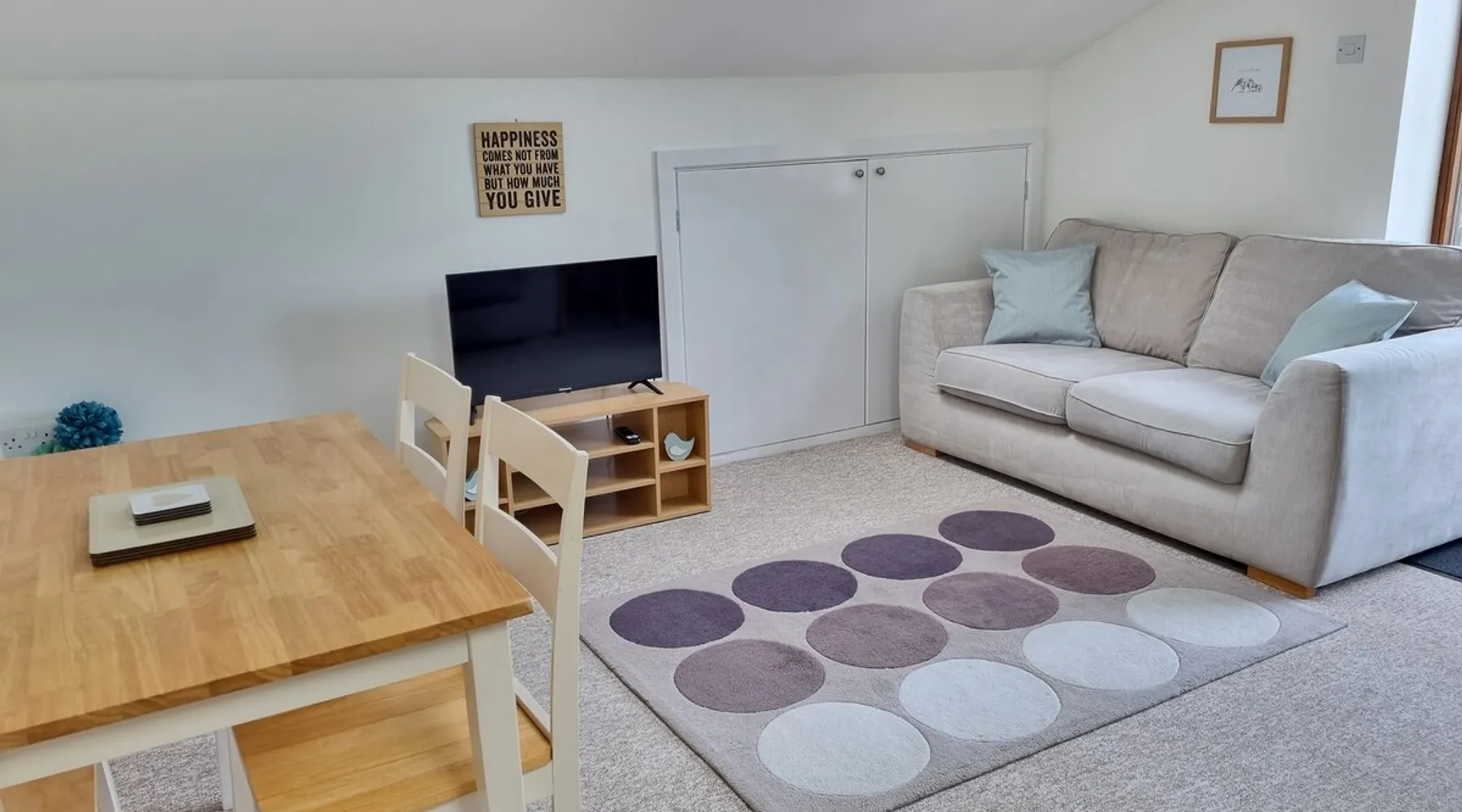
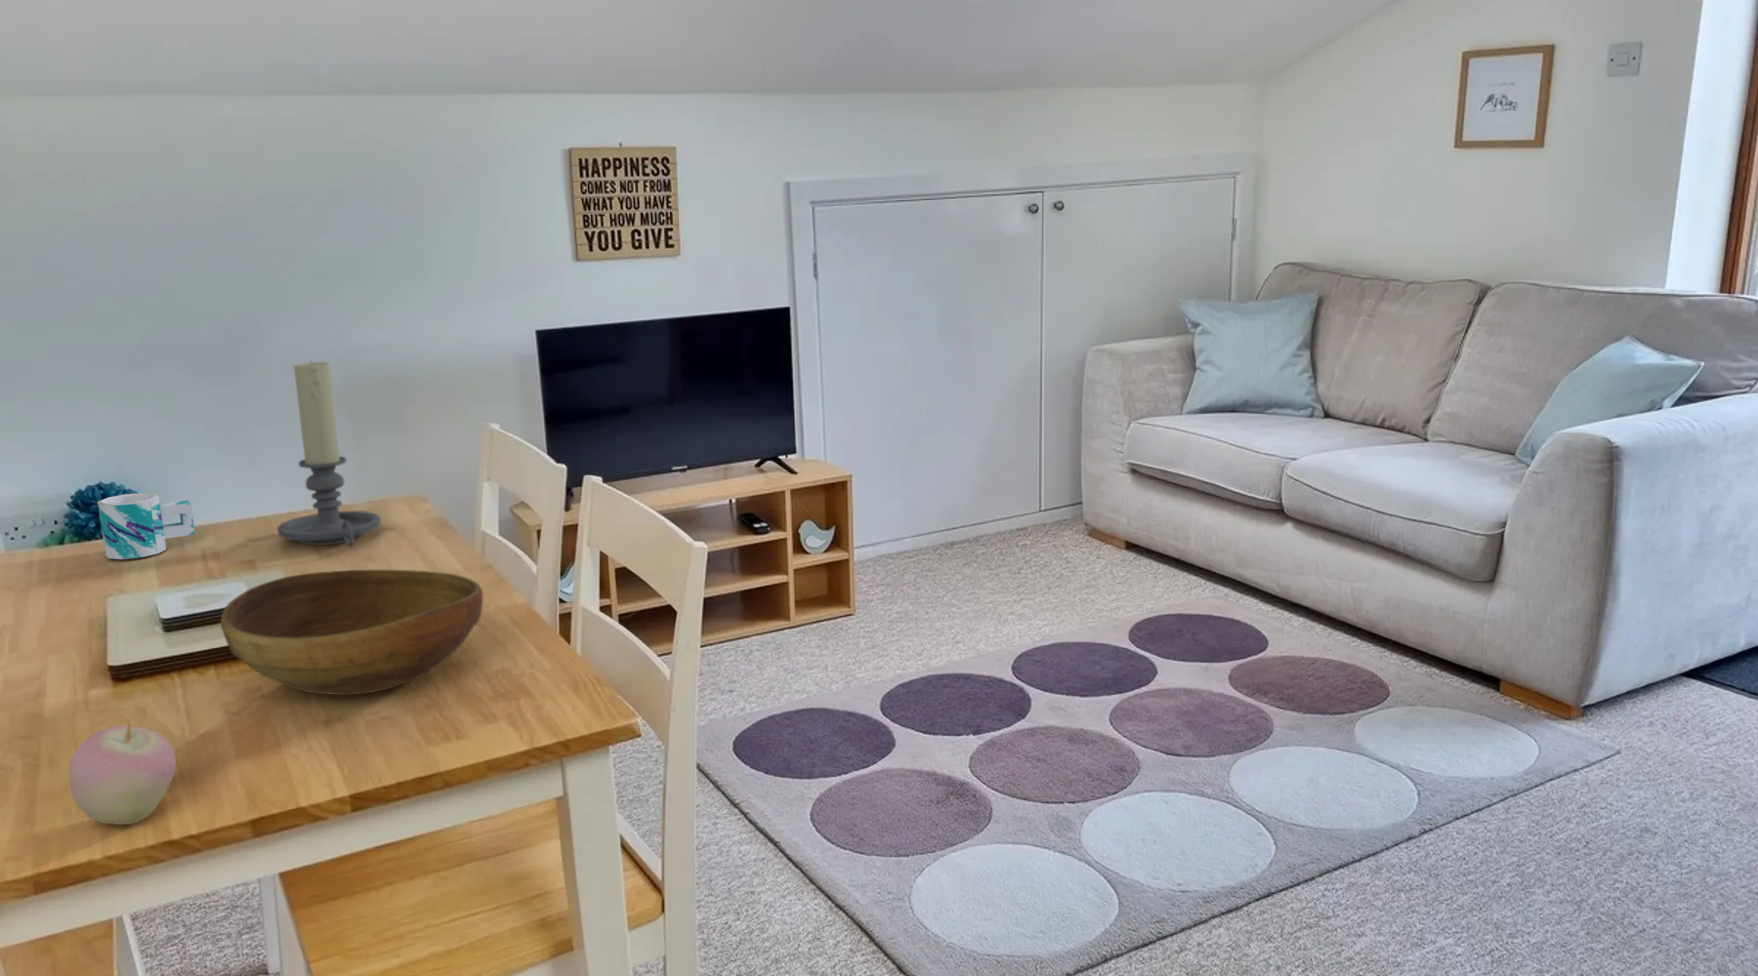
+ mug (148, 523)
+ bowl (358, 635)
+ candle holder (323, 451)
+ apple (123, 768)
